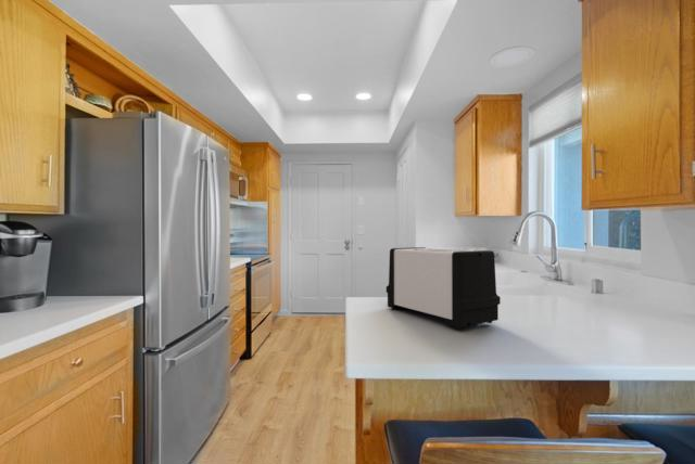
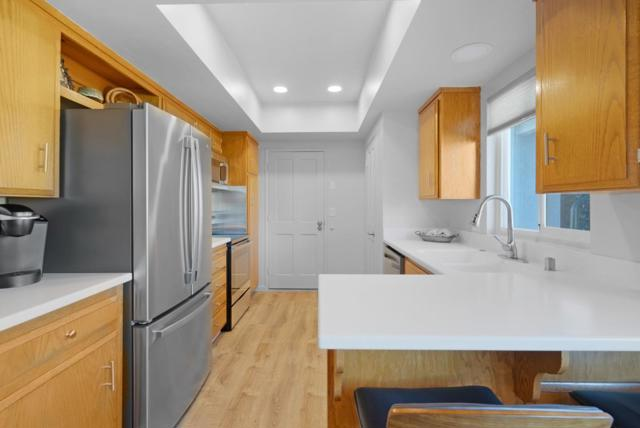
- toaster (437, 282)
